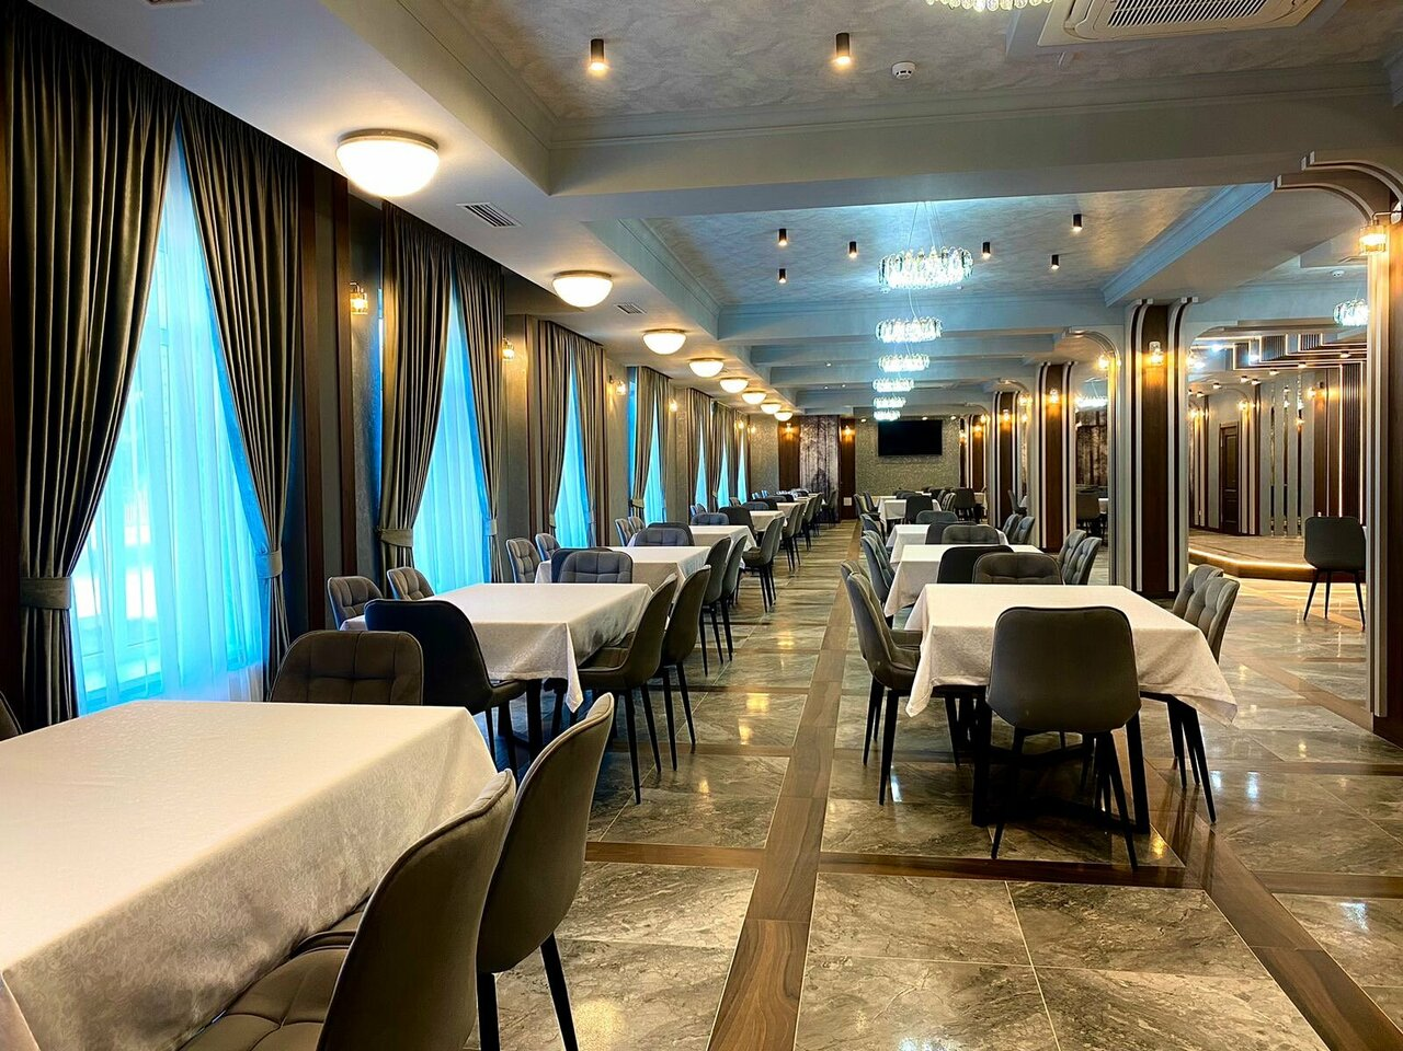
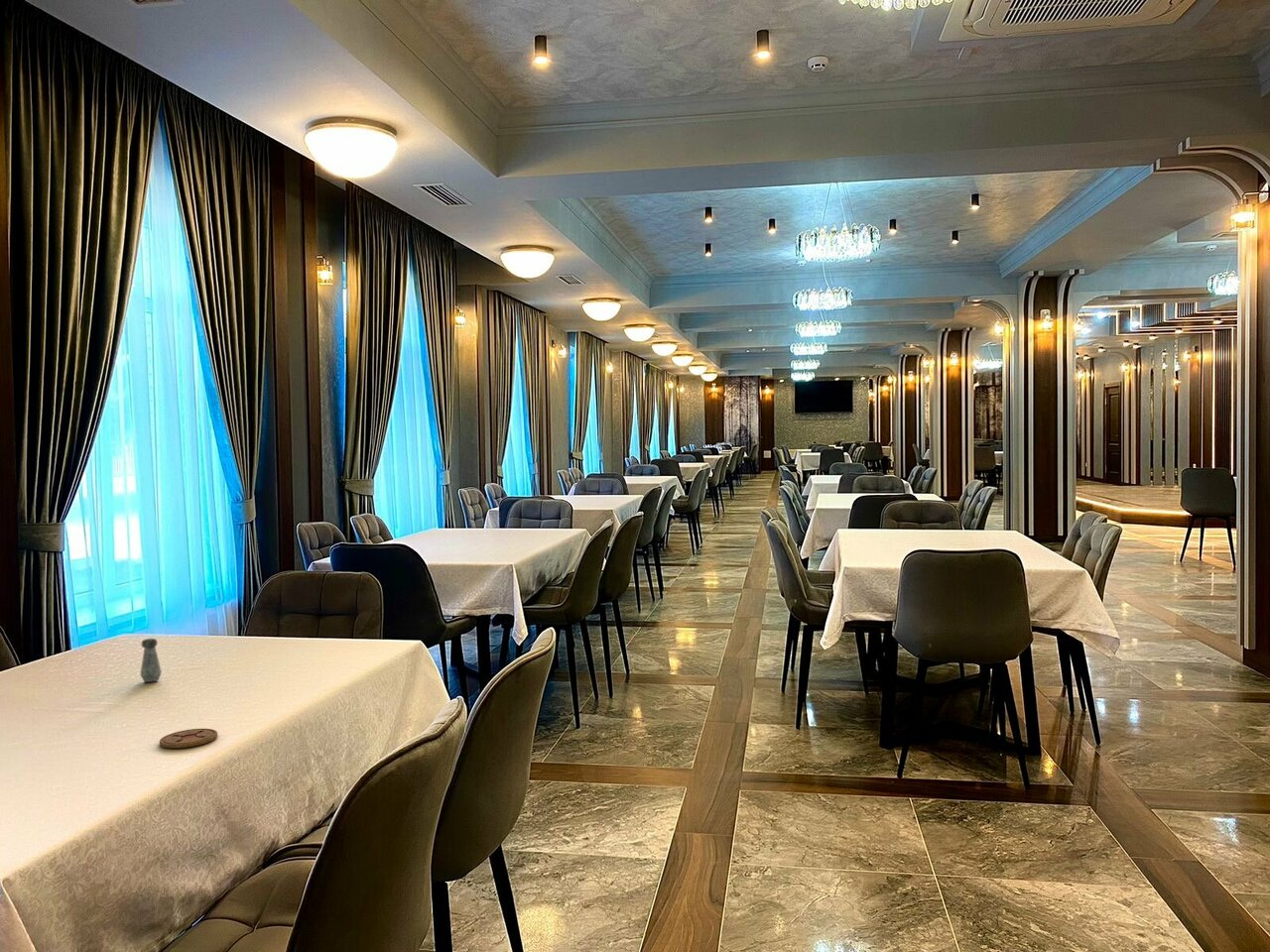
+ coaster (189, 738)
+ salt shaker (150, 659)
